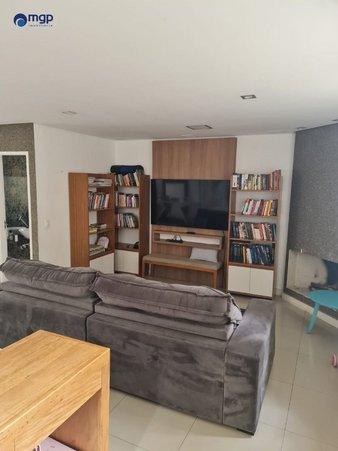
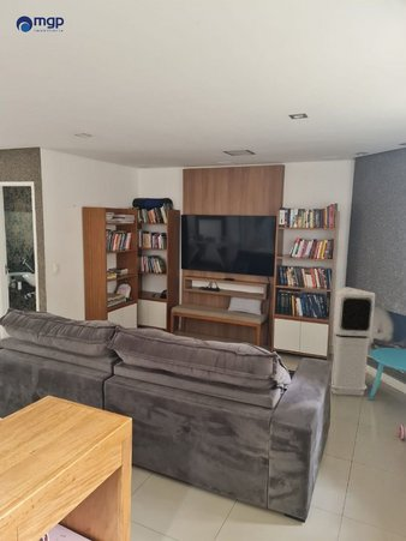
+ air purifier (347, 339)
